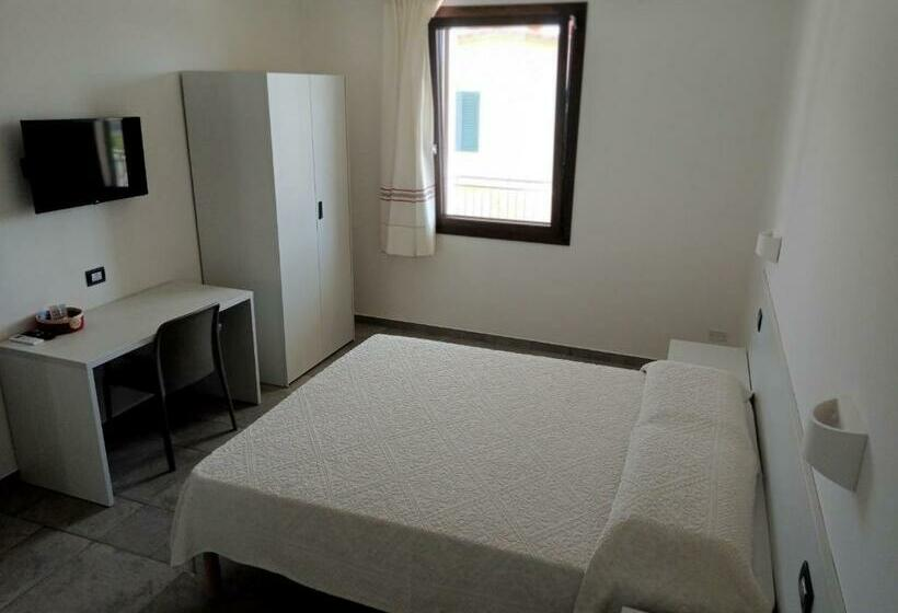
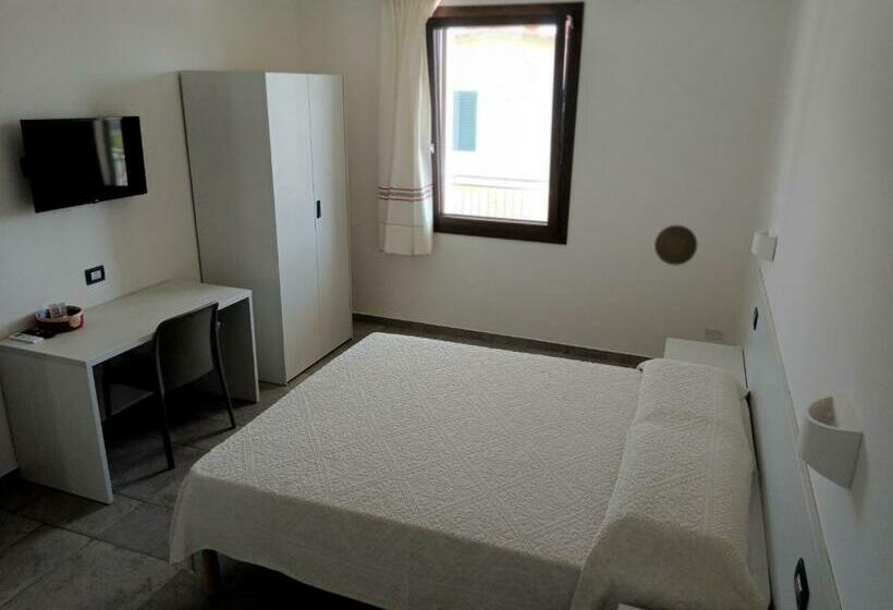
+ decorative plate (675, 245)
